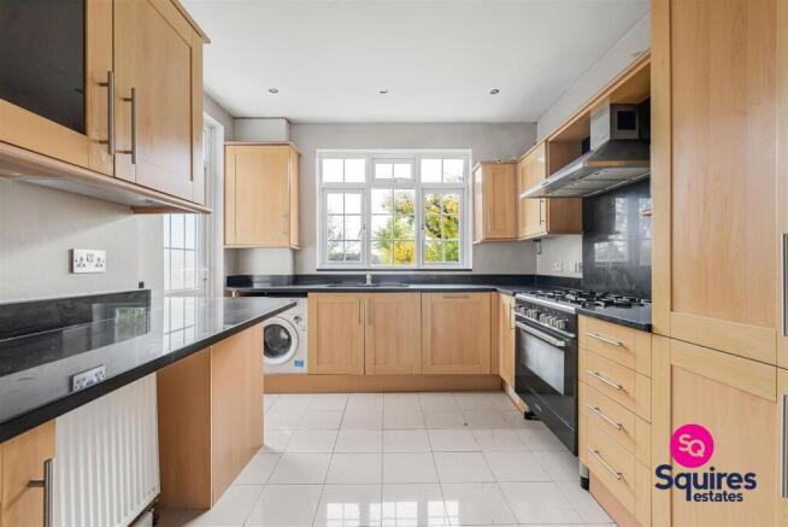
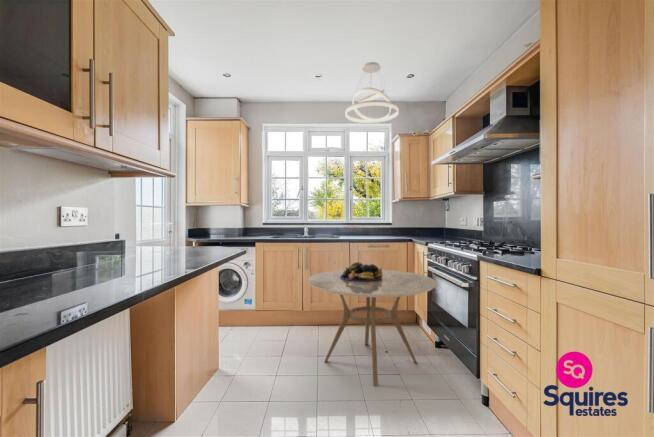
+ fruit bowl (360, 269)
+ pendant light (371, 91)
+ dining table (370, 320)
